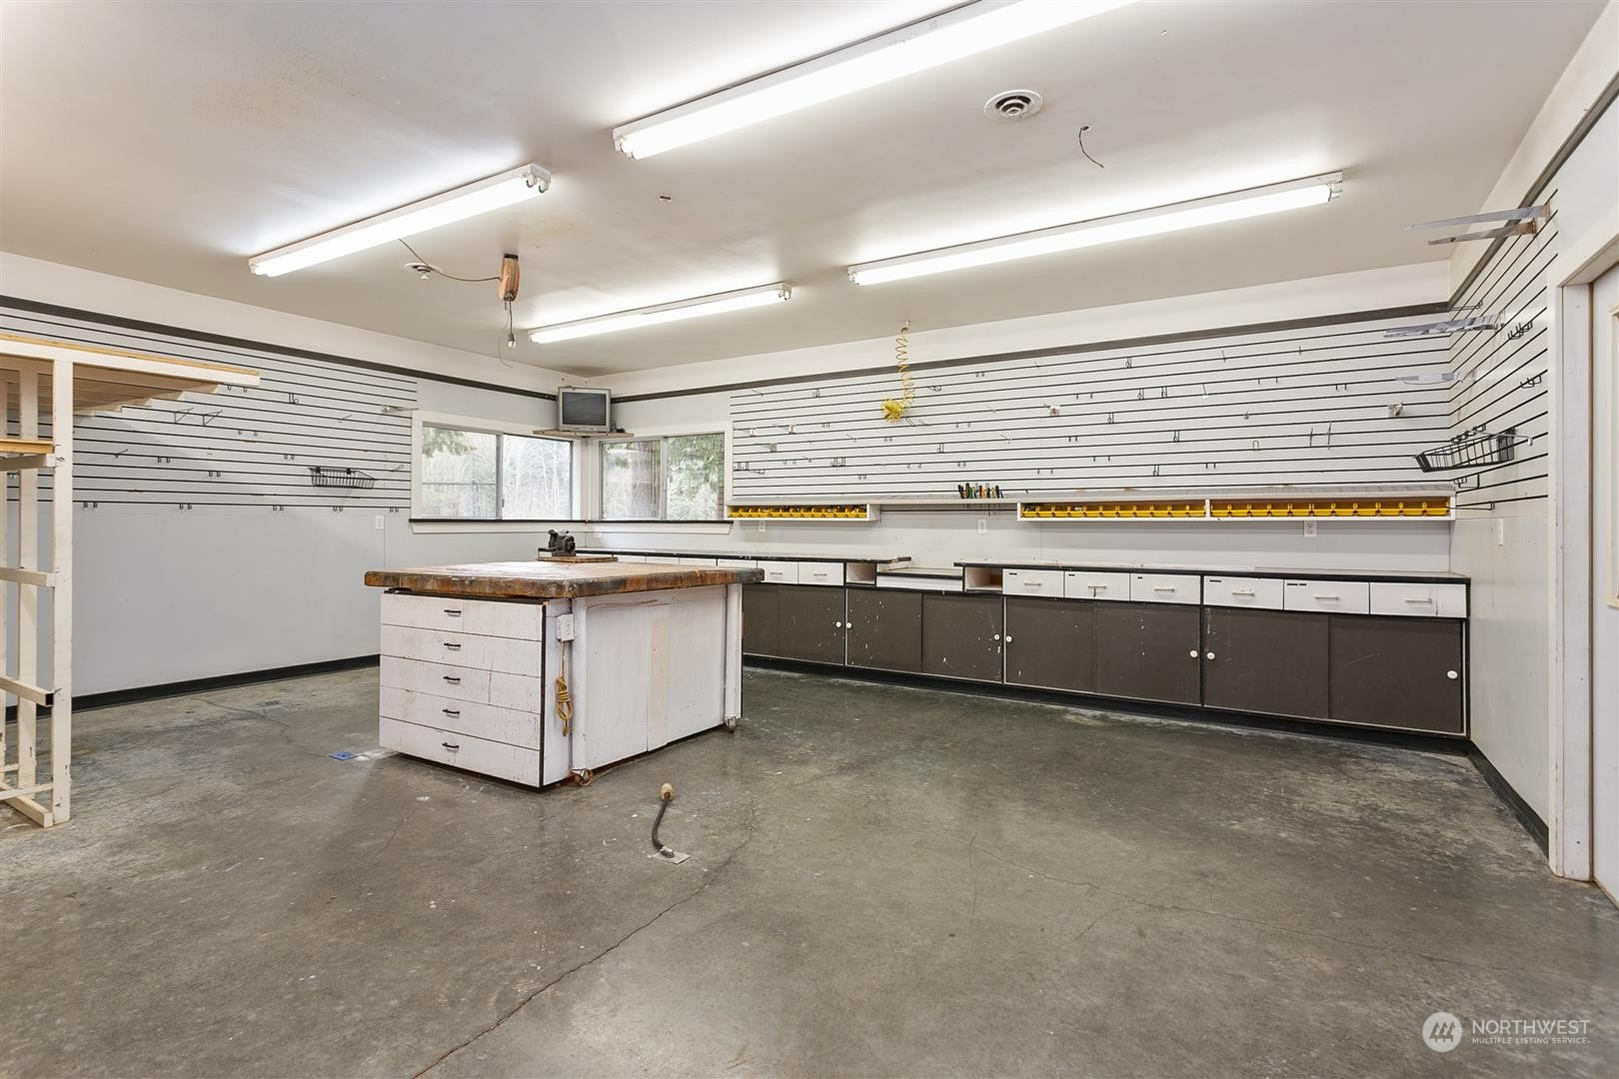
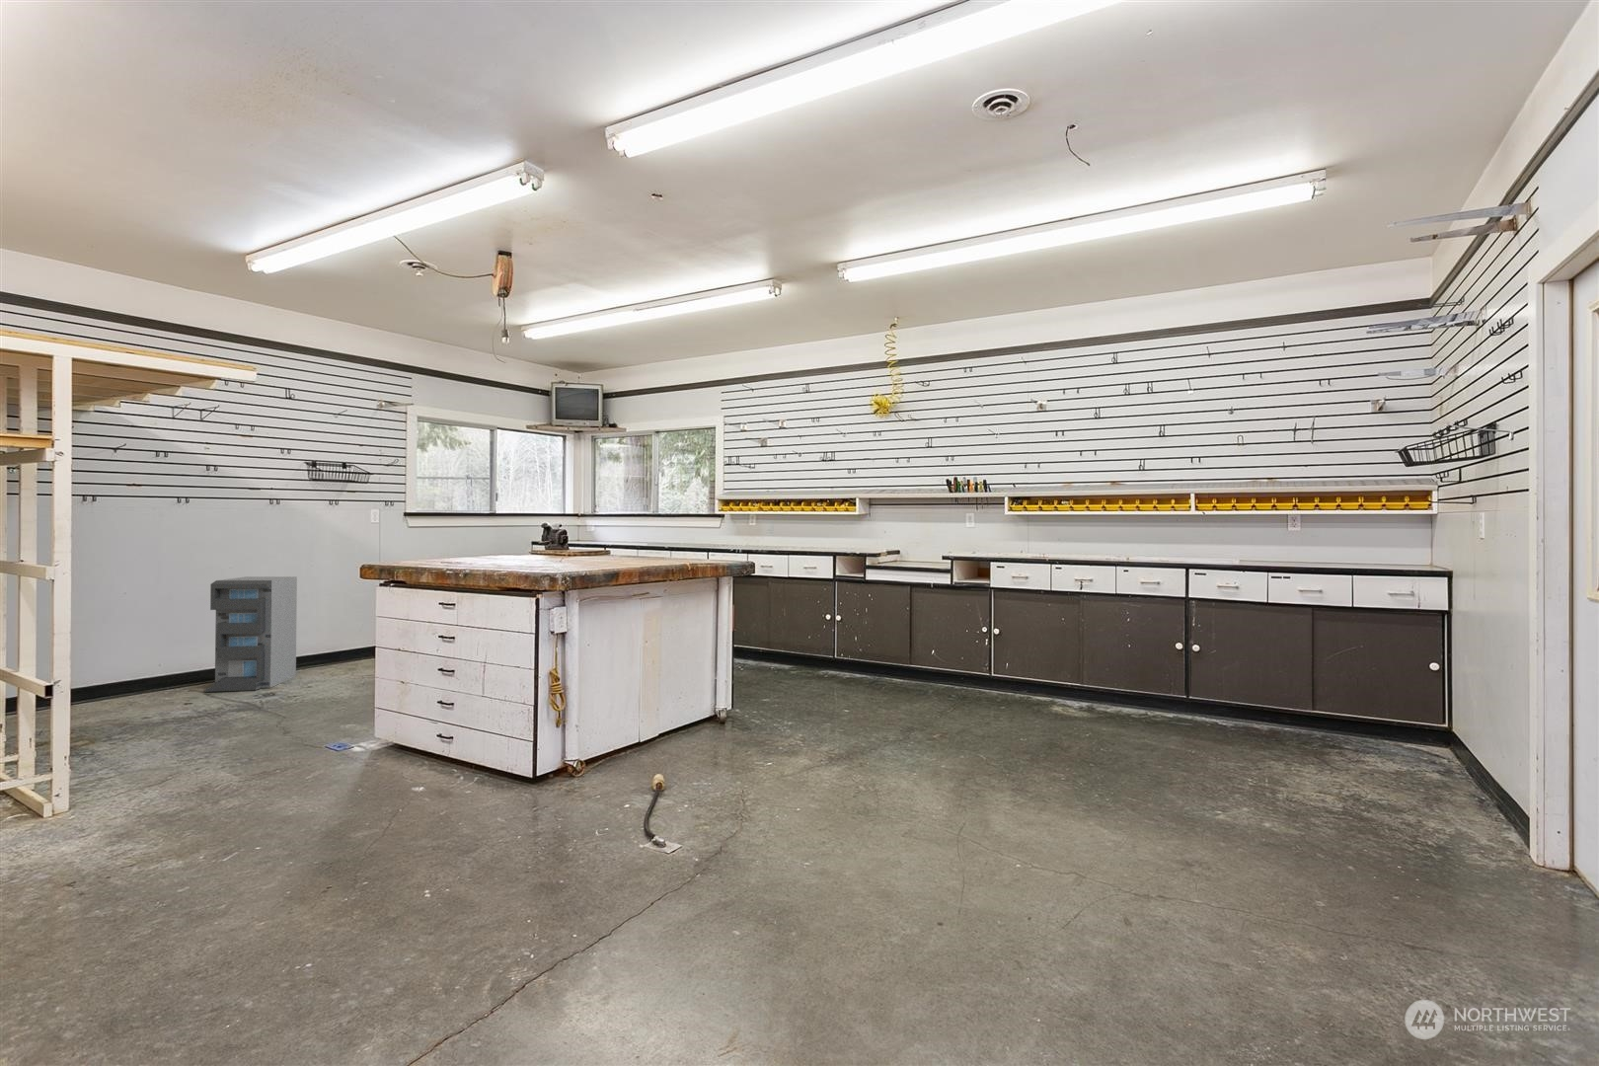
+ storage cabinet (252, 631)
